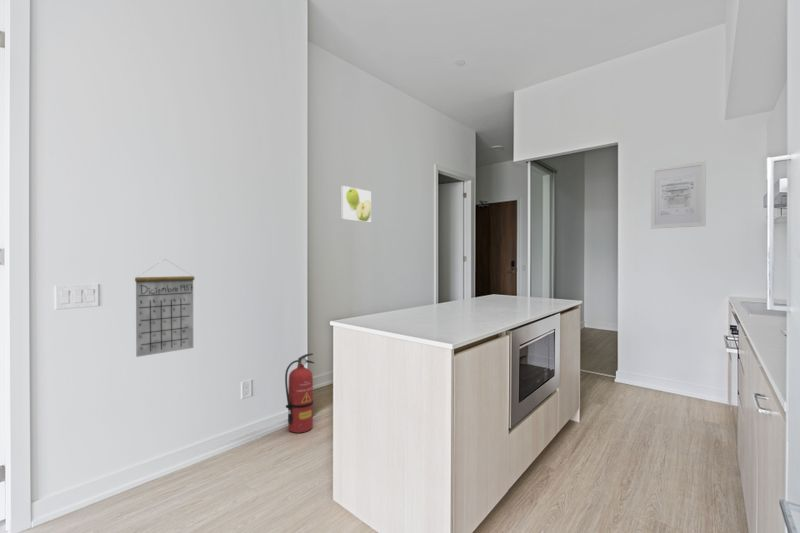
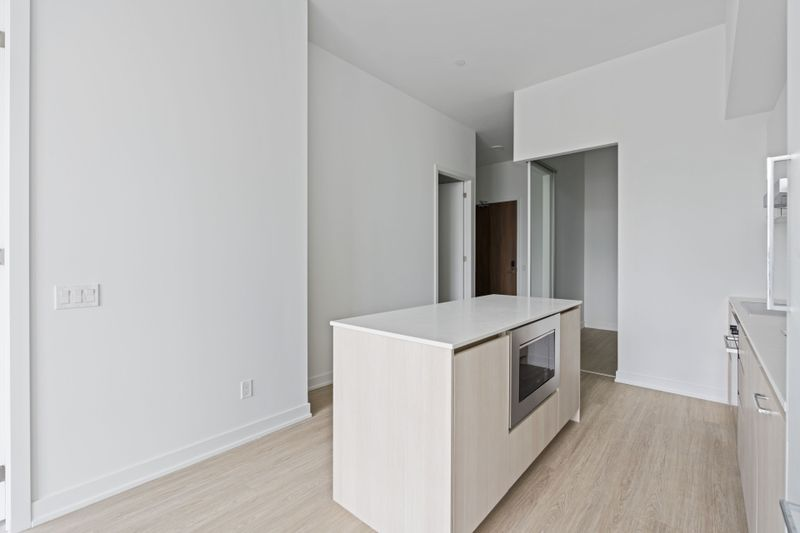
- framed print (356, 204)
- fire extinguisher (300, 392)
- calendar (166, 305)
- wall art (677, 196)
